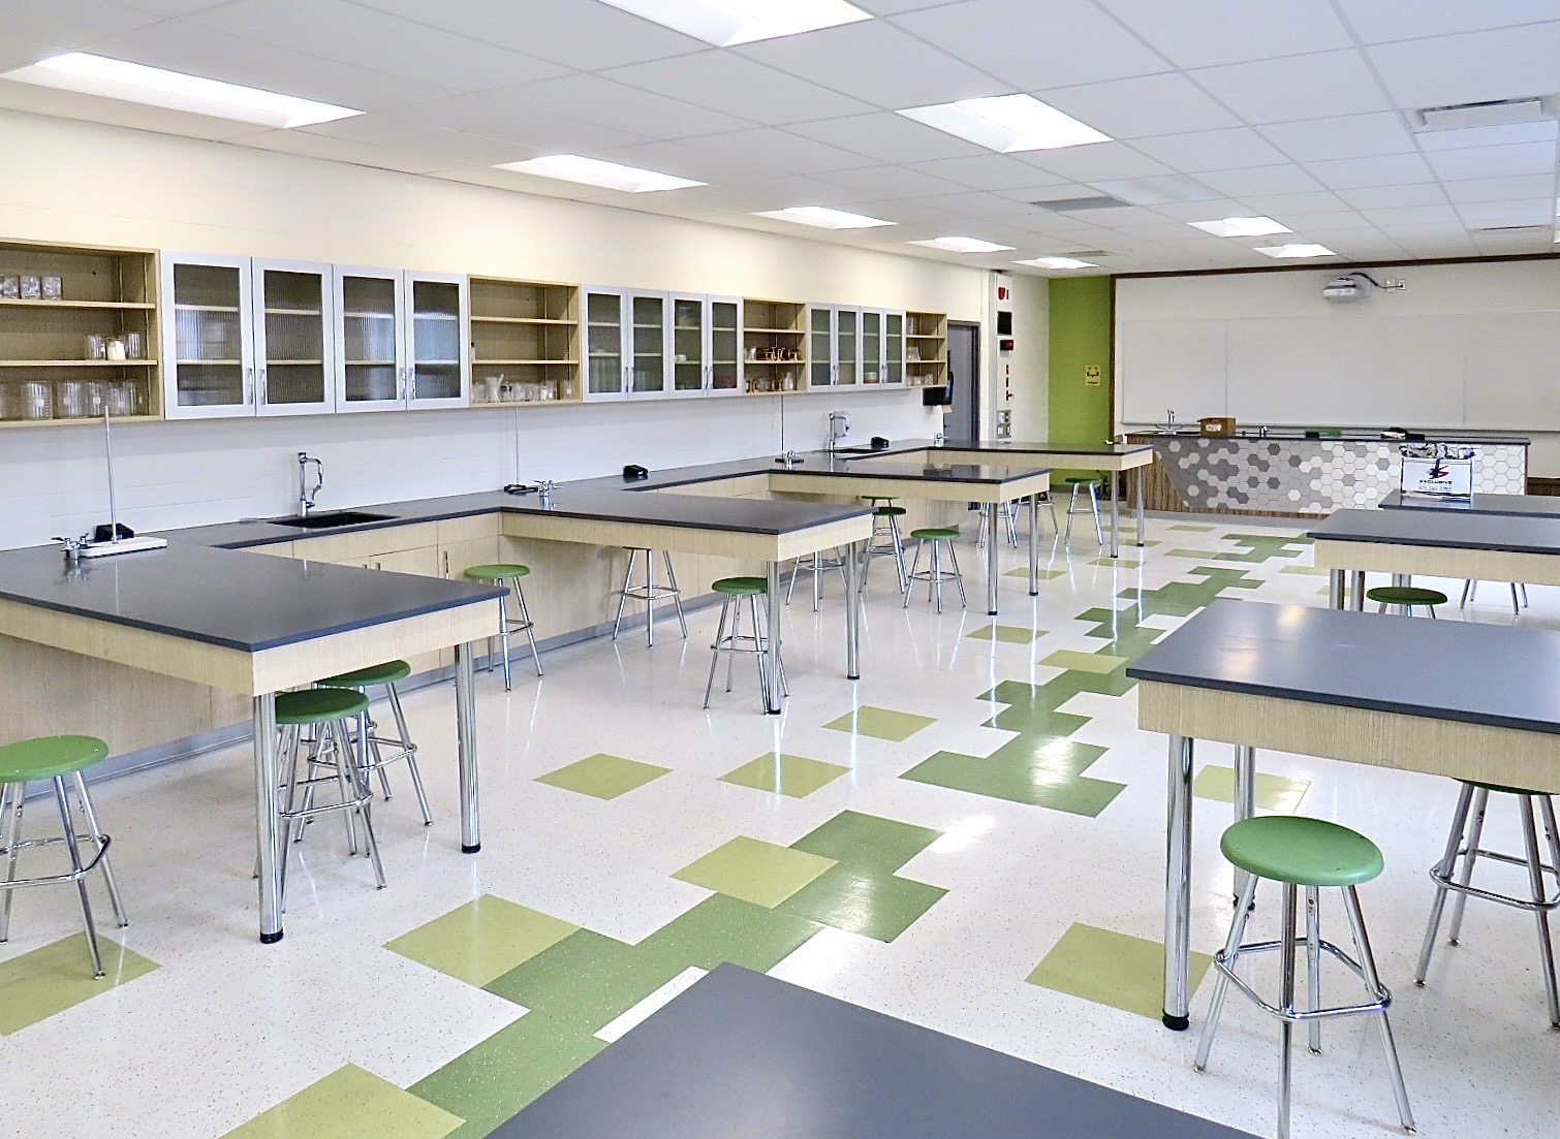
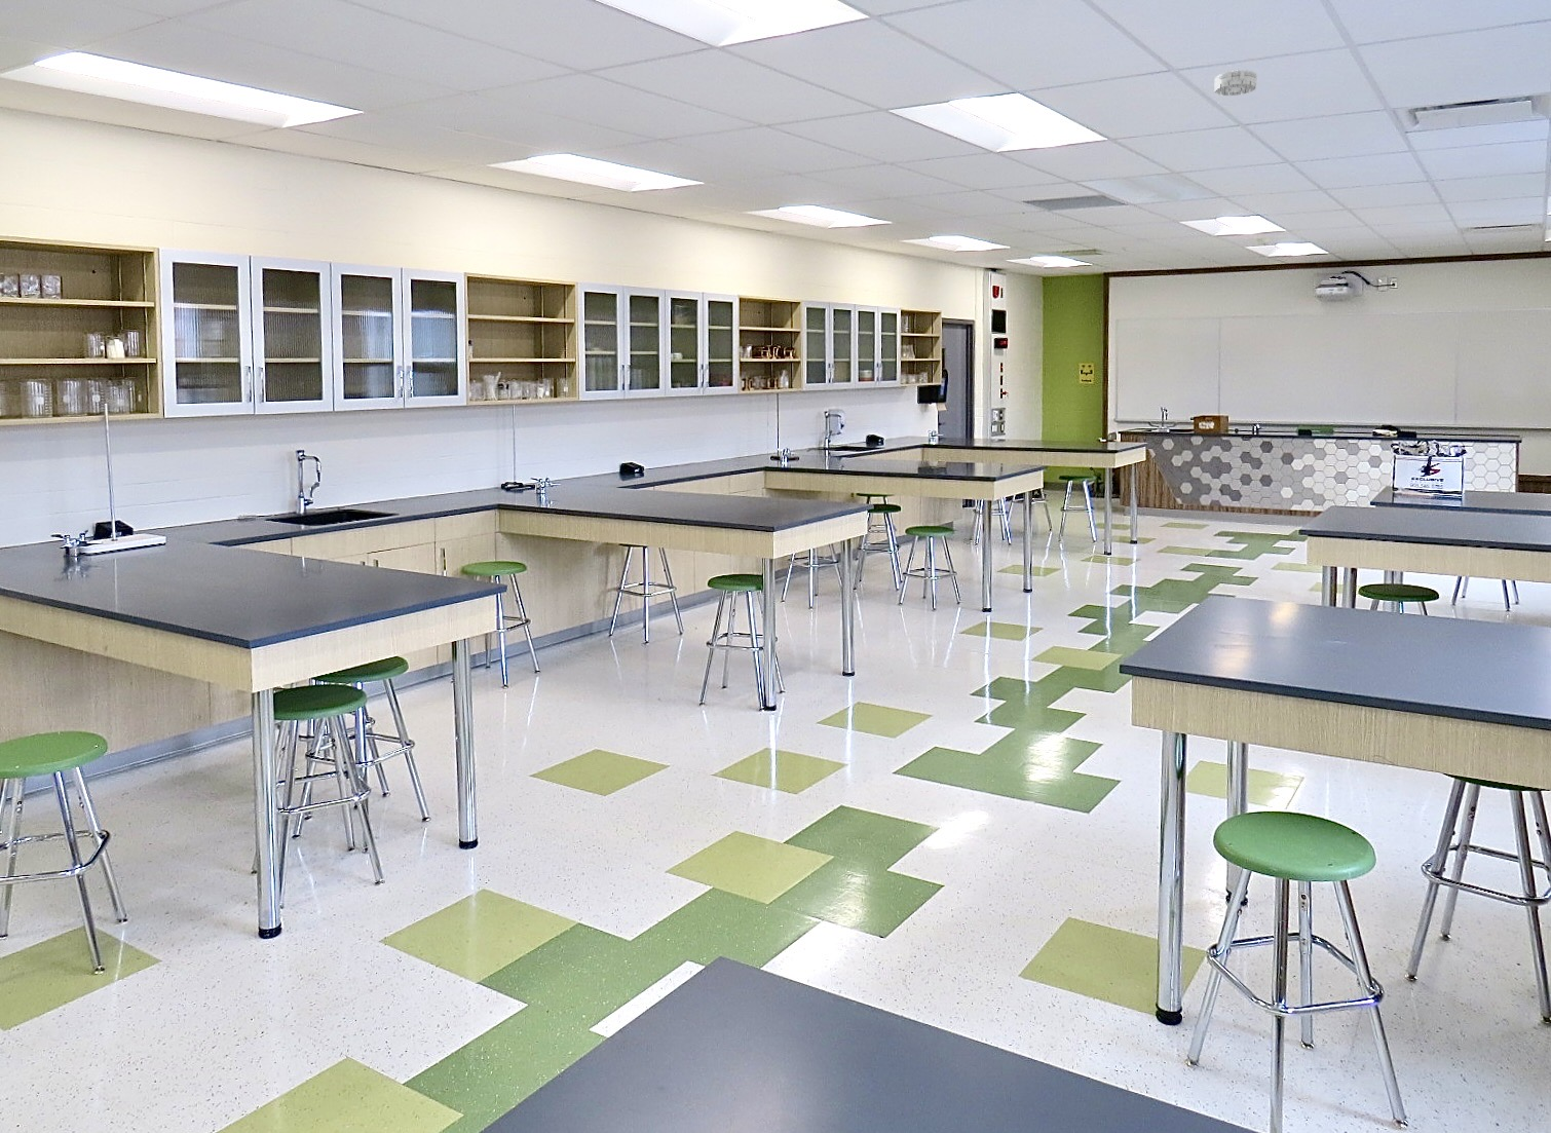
+ smoke detector (1234, 82)
